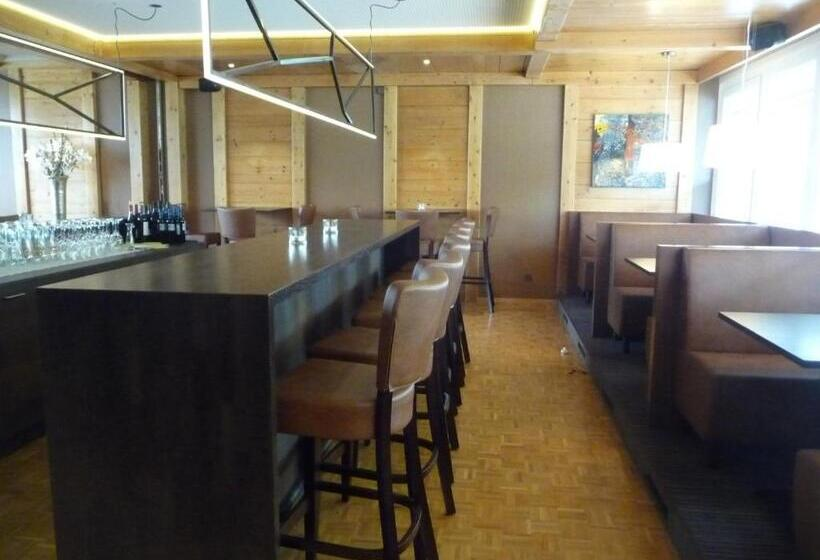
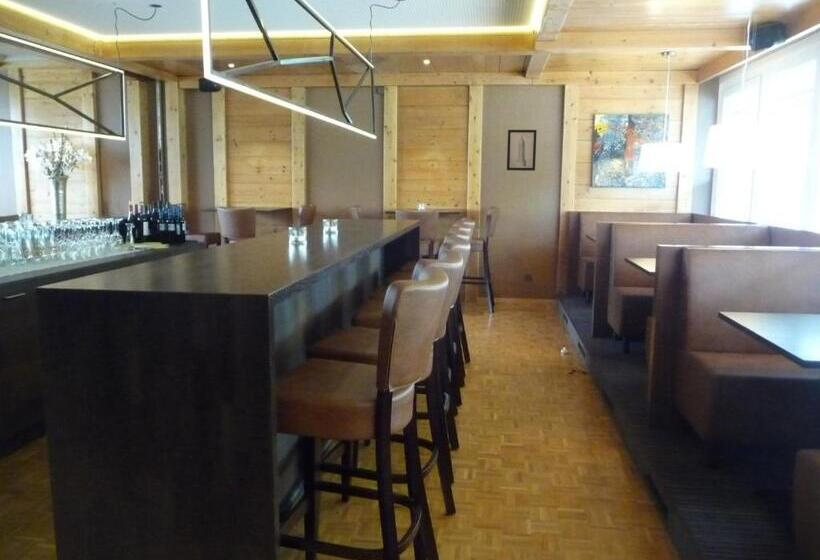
+ wall art (521, 150)
